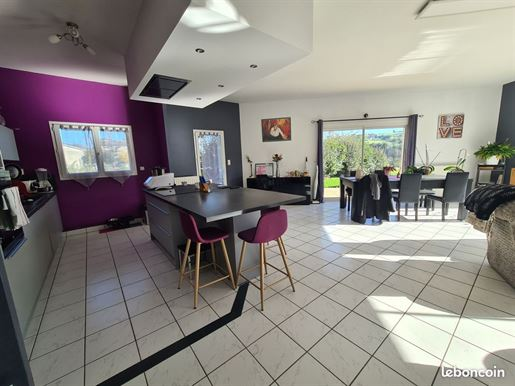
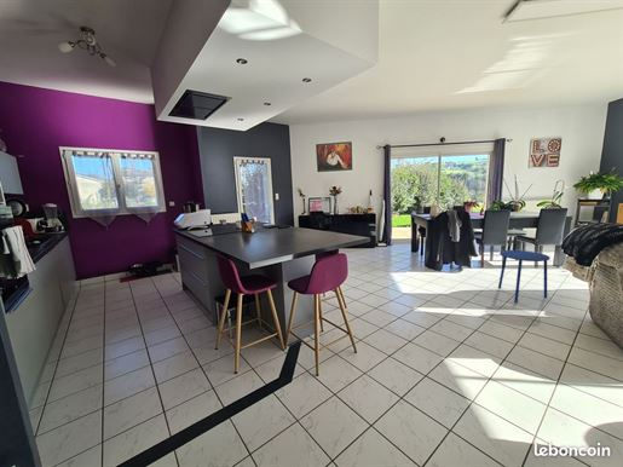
+ side table (519, 275)
